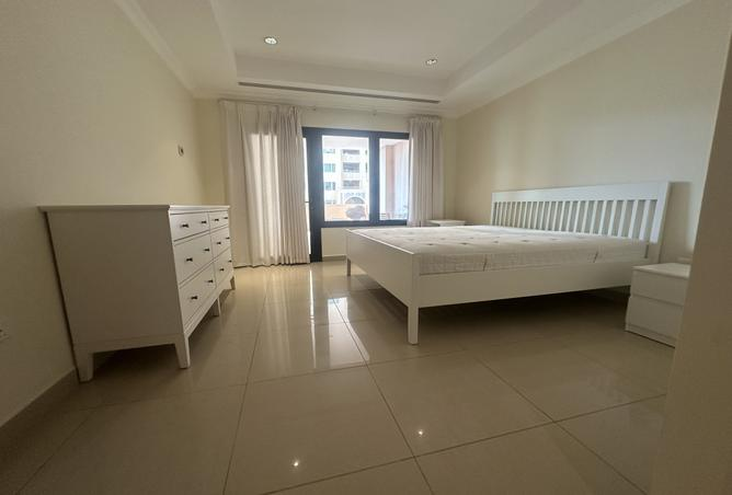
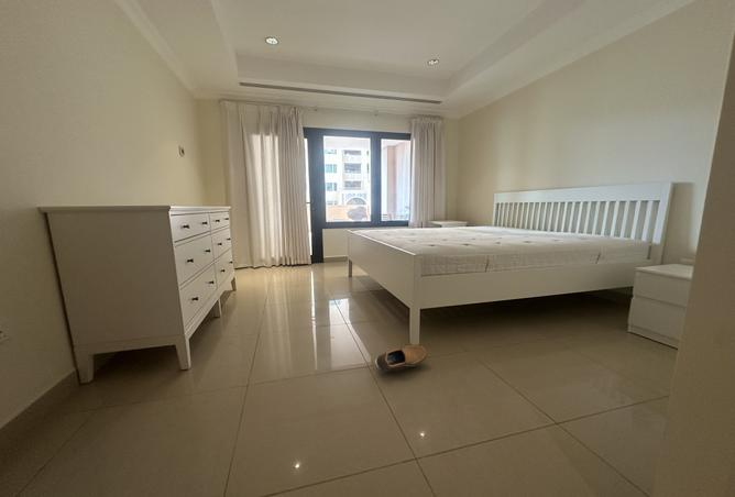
+ shoe (402, 356)
